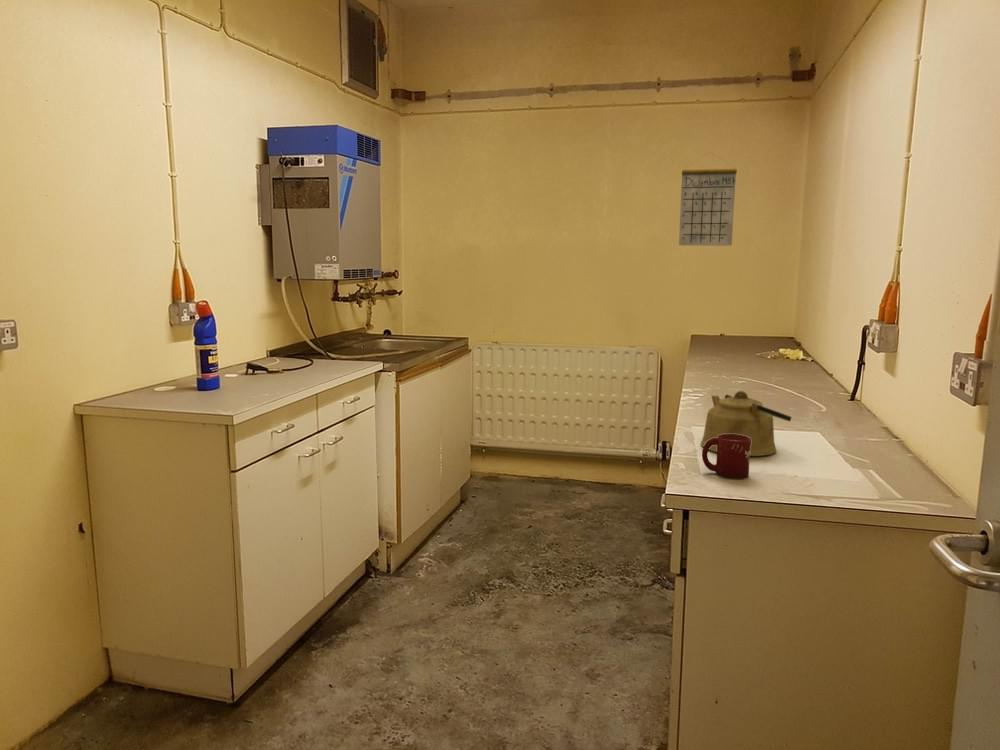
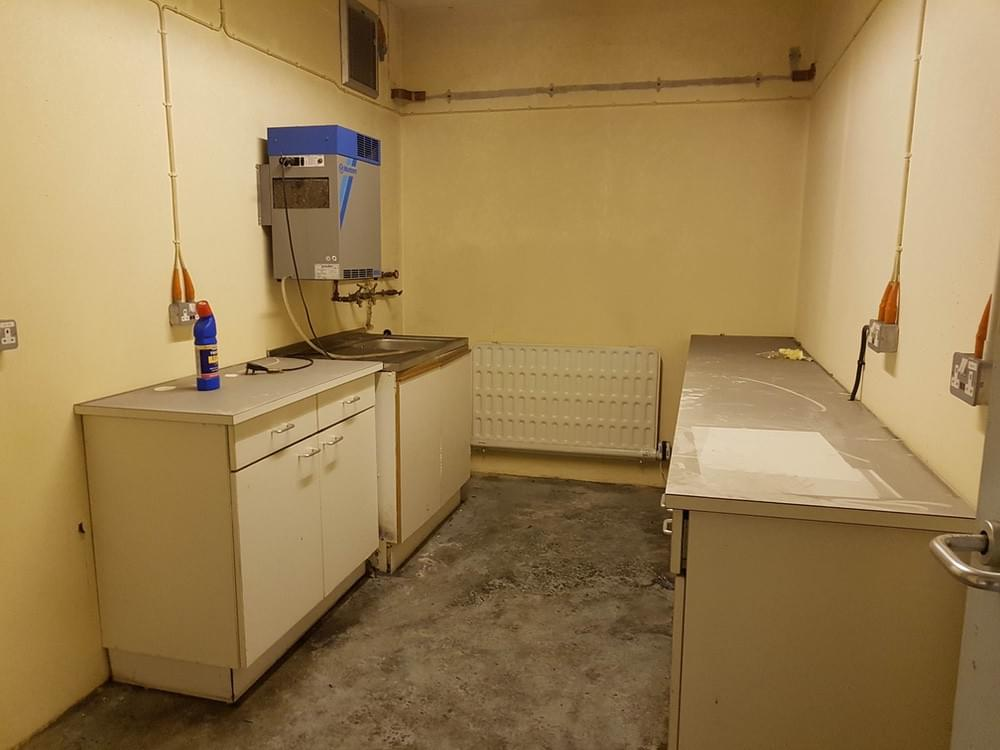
- calendar (707, 198)
- kettle (736, 417)
- cup (725, 455)
